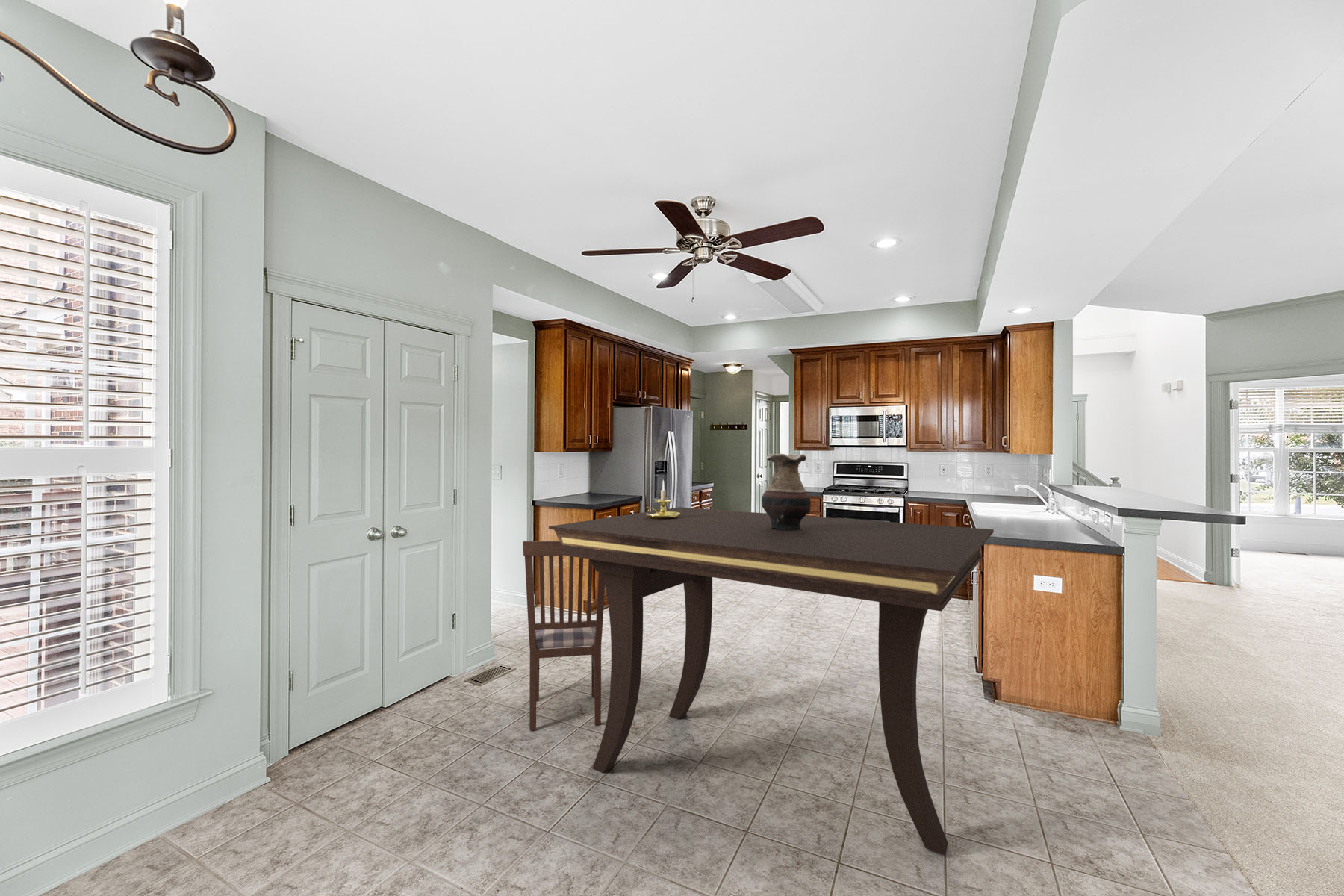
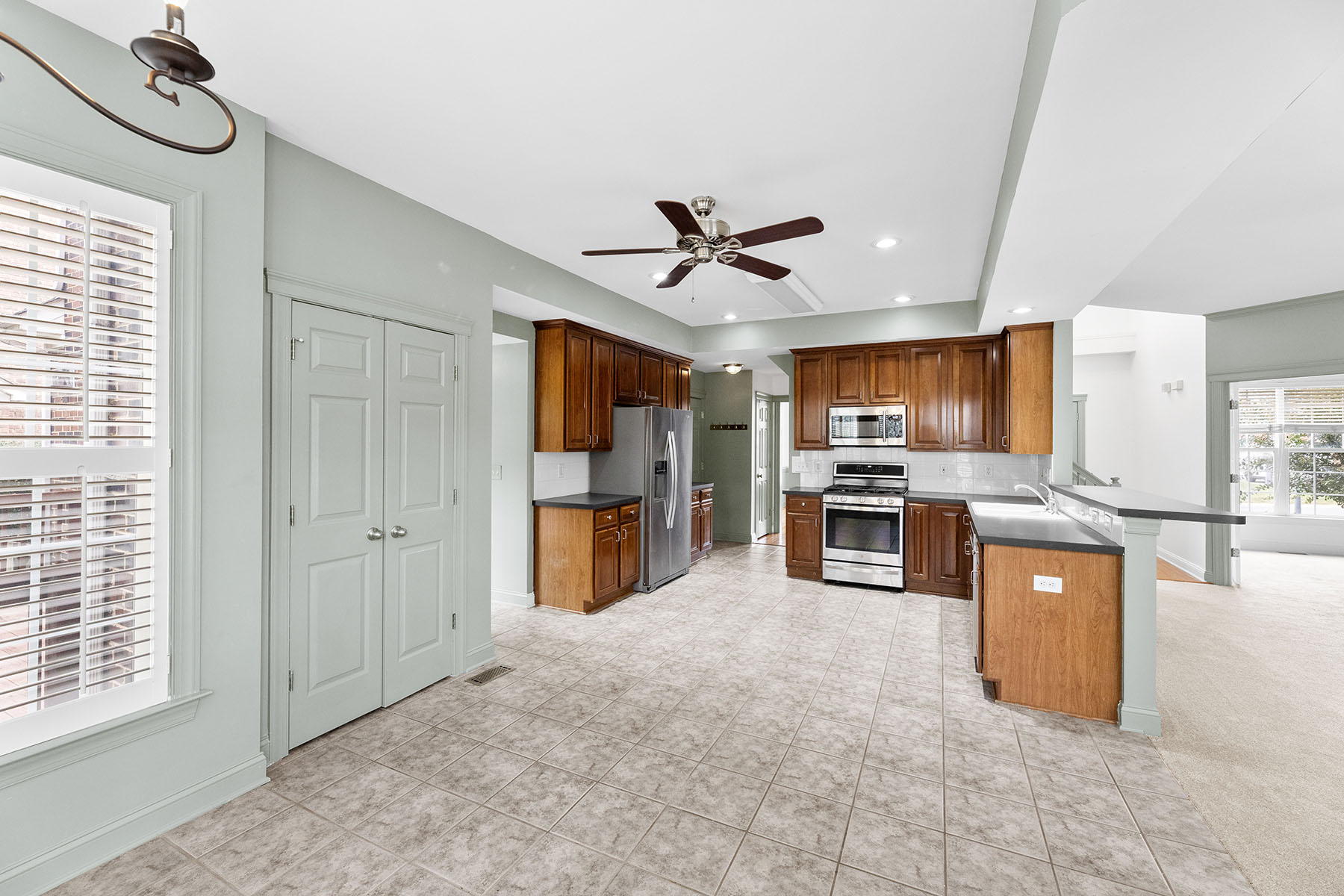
- candle holder (661, 498)
- dining table (709, 645)
- vase (785, 491)
- dining chair (565, 624)
